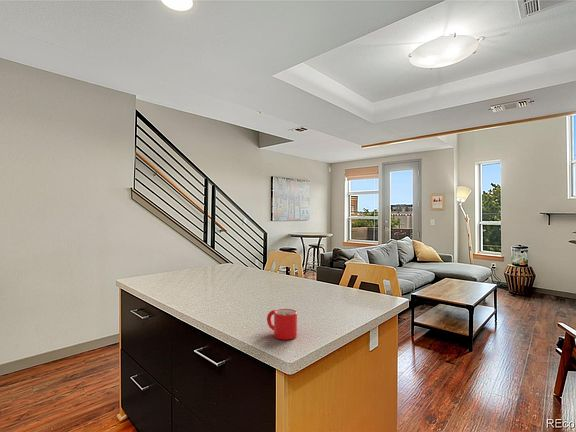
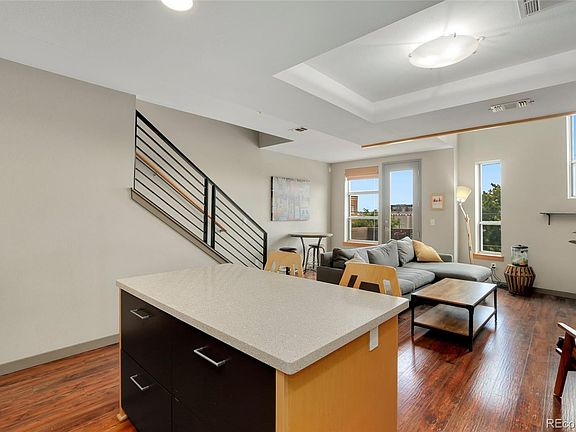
- mug (280, 322)
